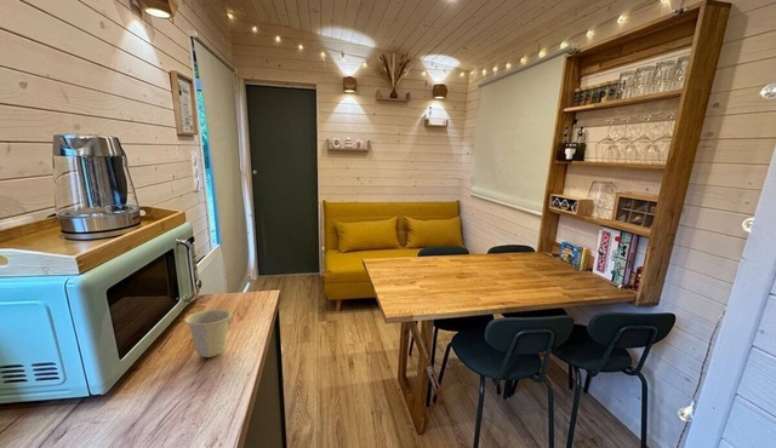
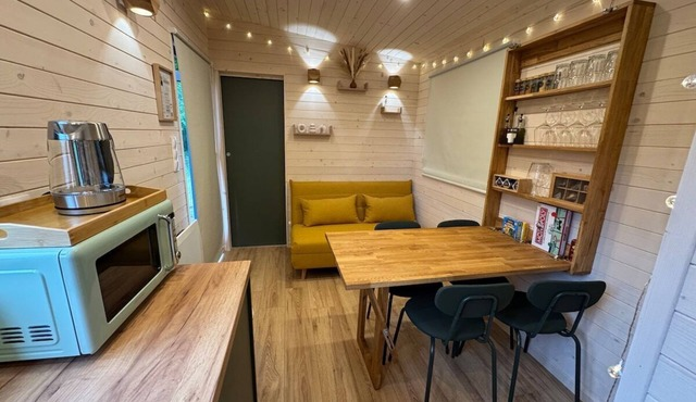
- cup (210, 332)
